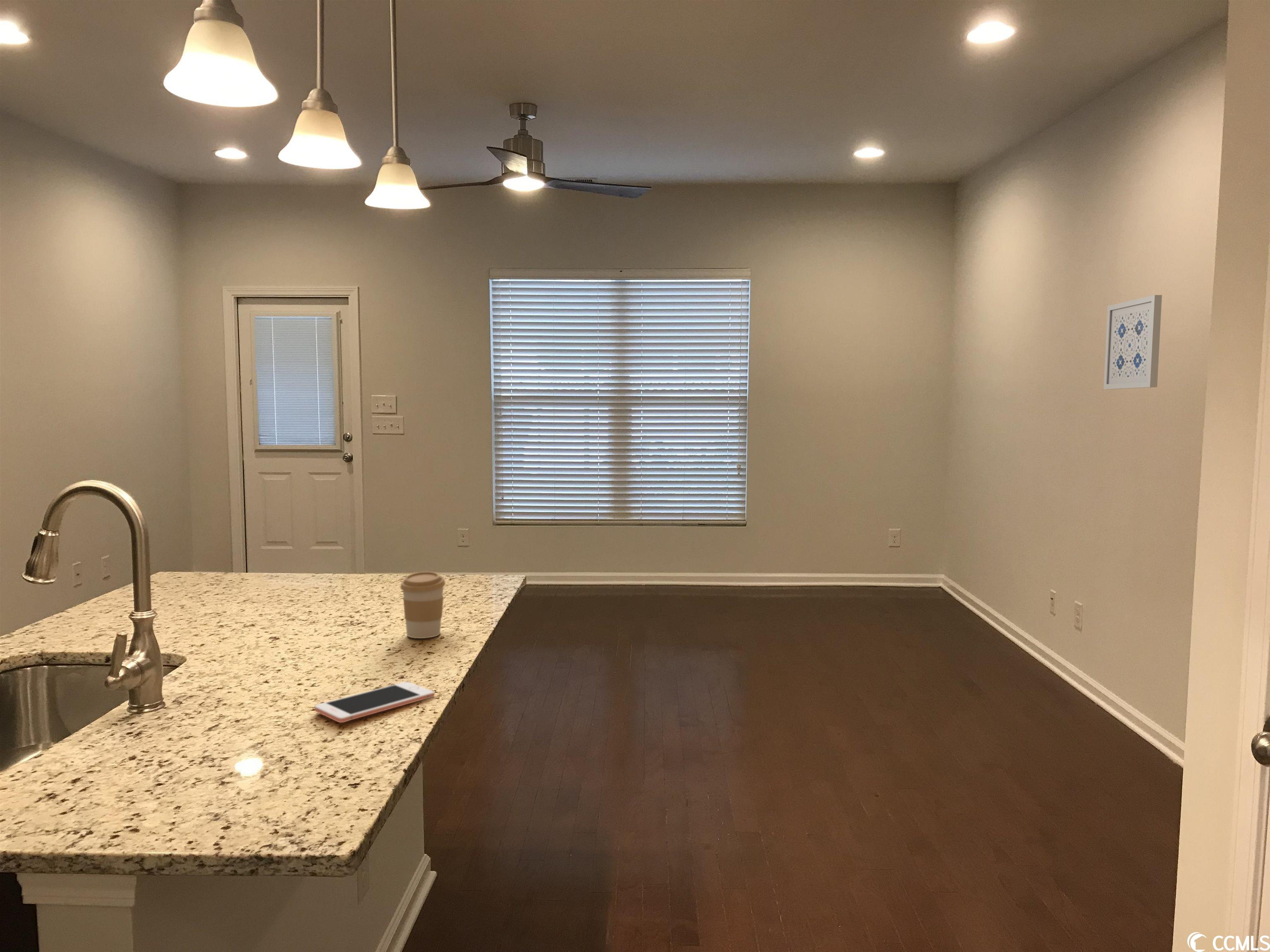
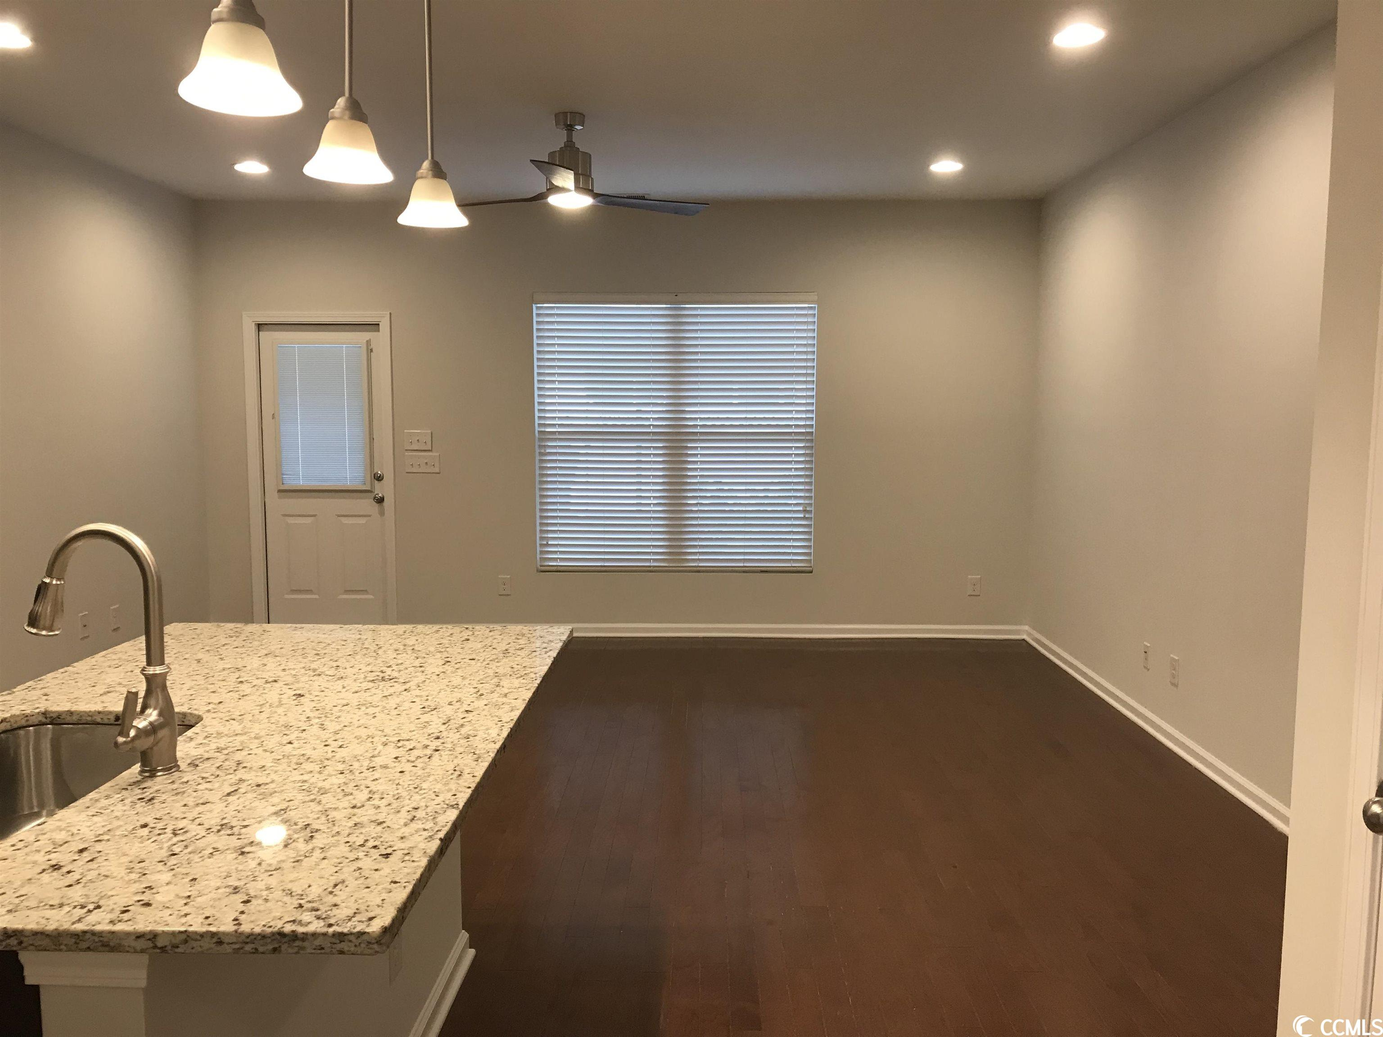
- wall art (1131, 345)
- coffee cup (423, 604)
- cell phone (376, 701)
